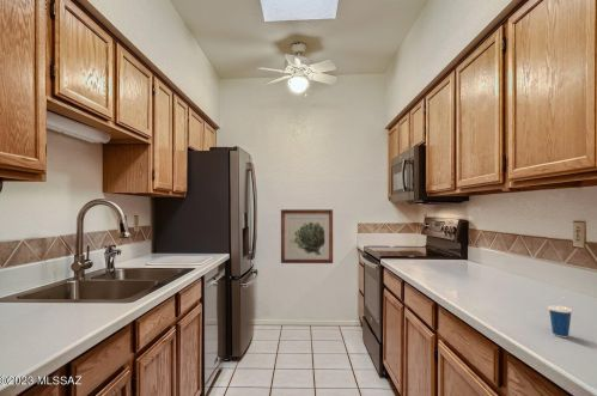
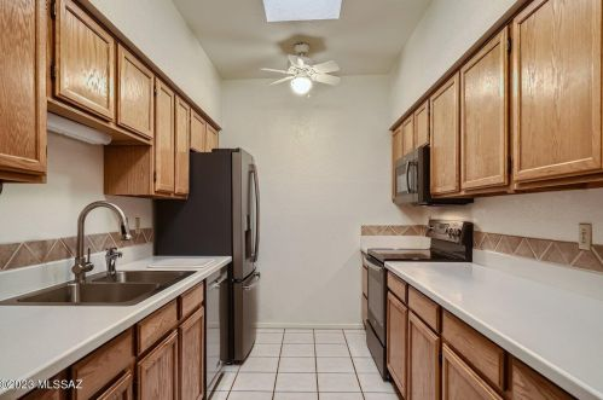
- wall art (306, 236)
- cup (560, 313)
